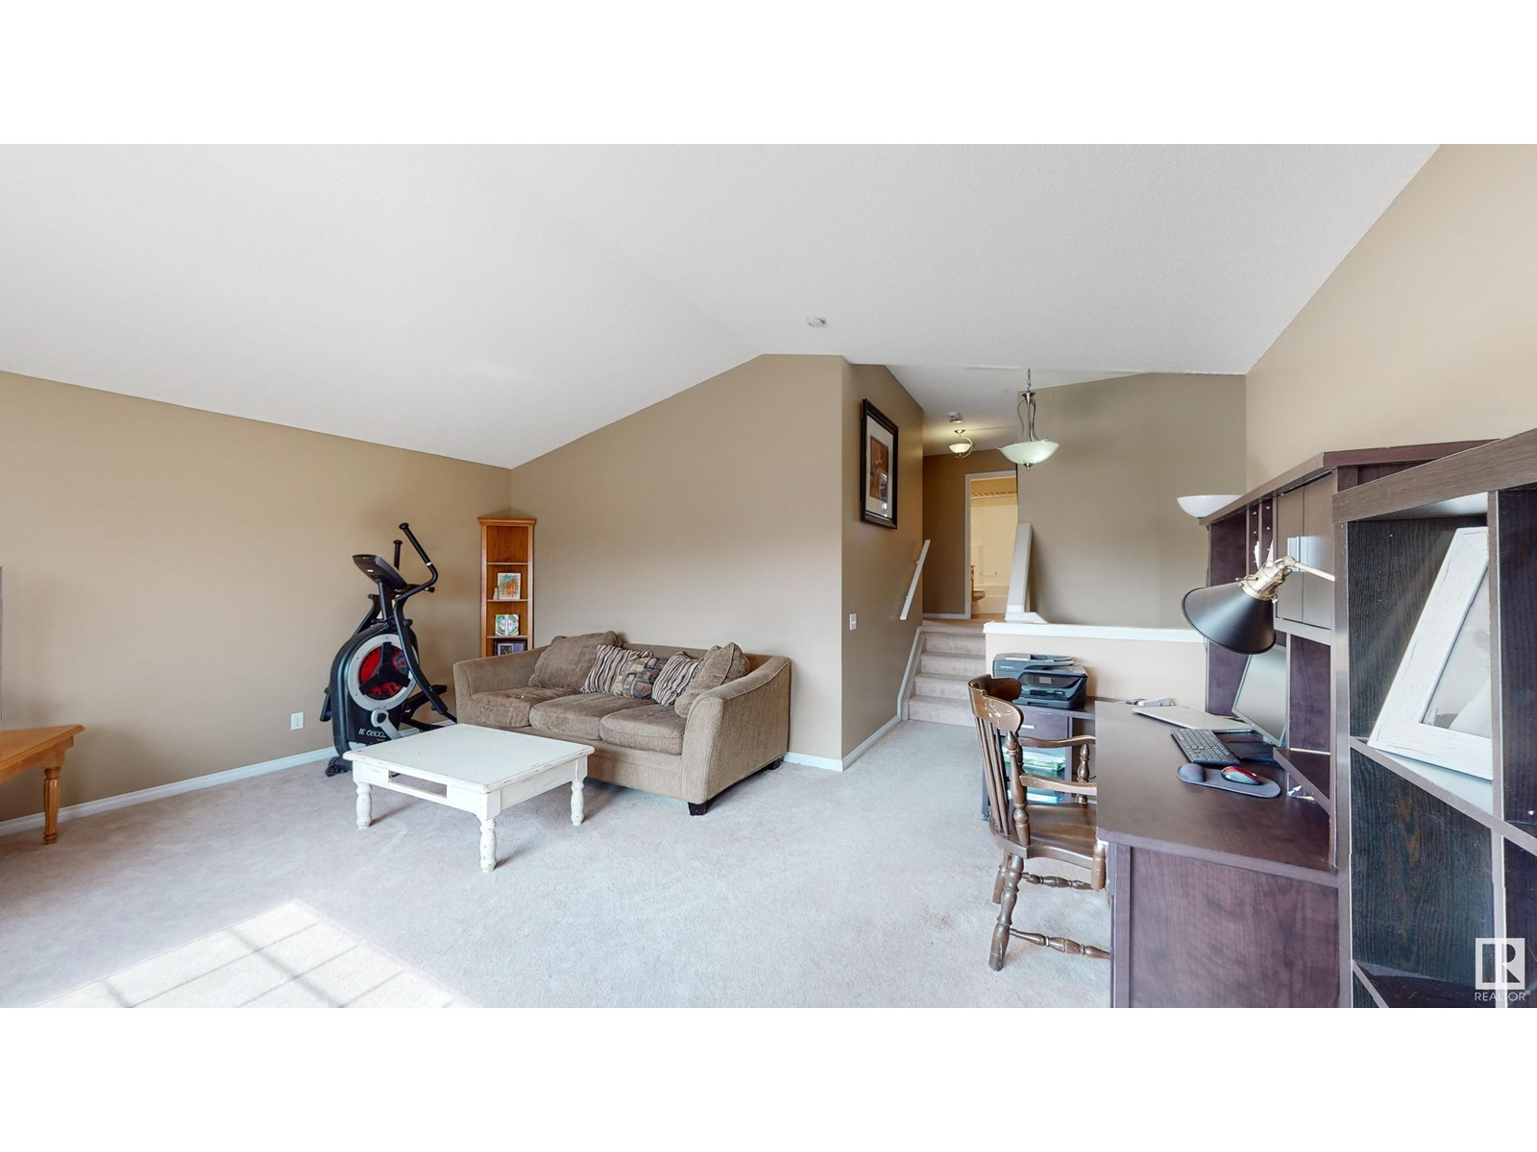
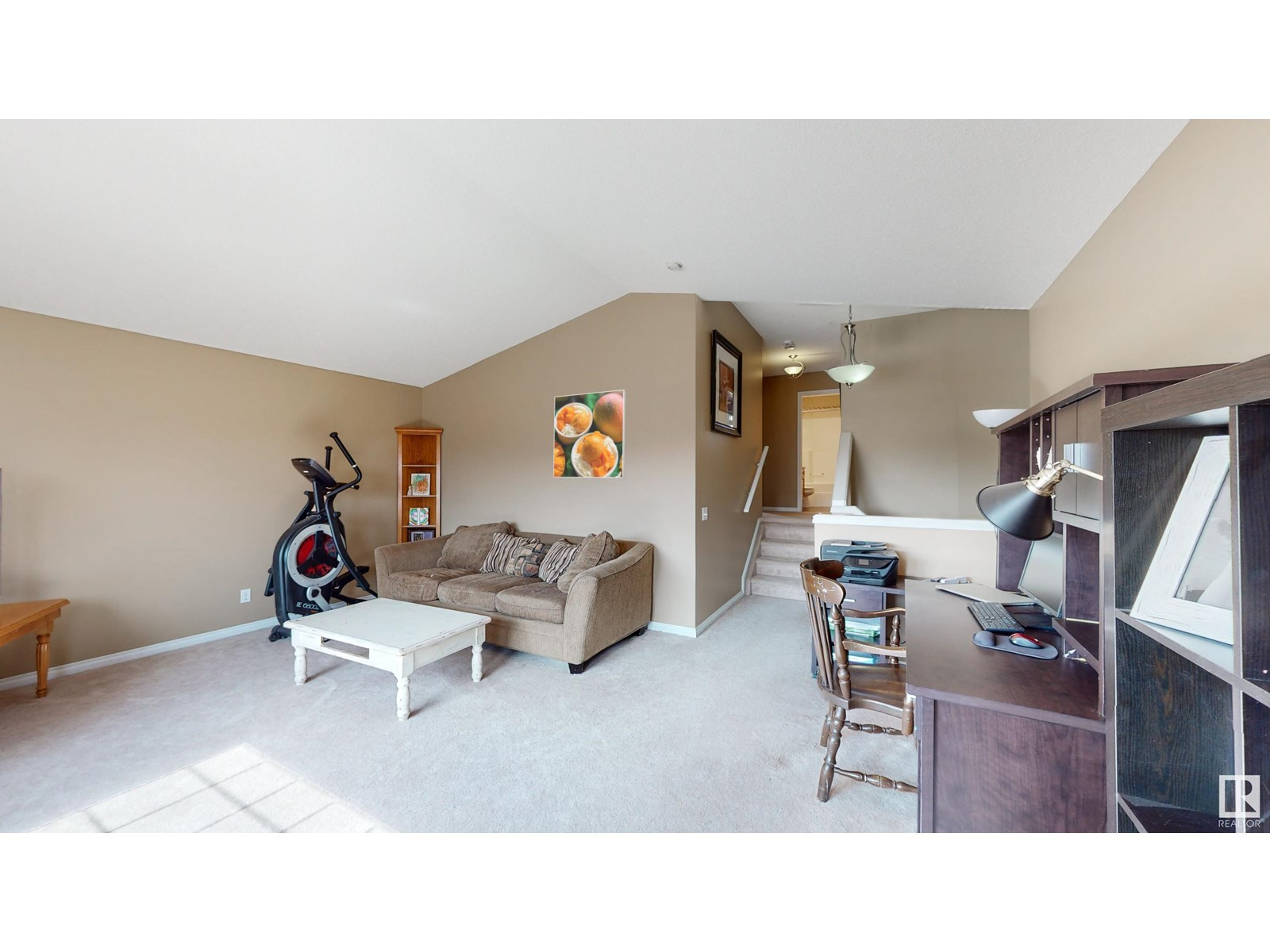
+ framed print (587, 435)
